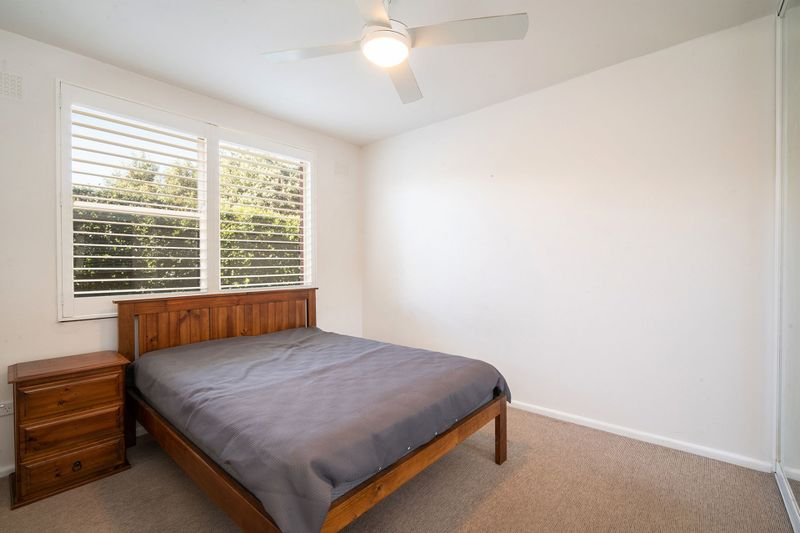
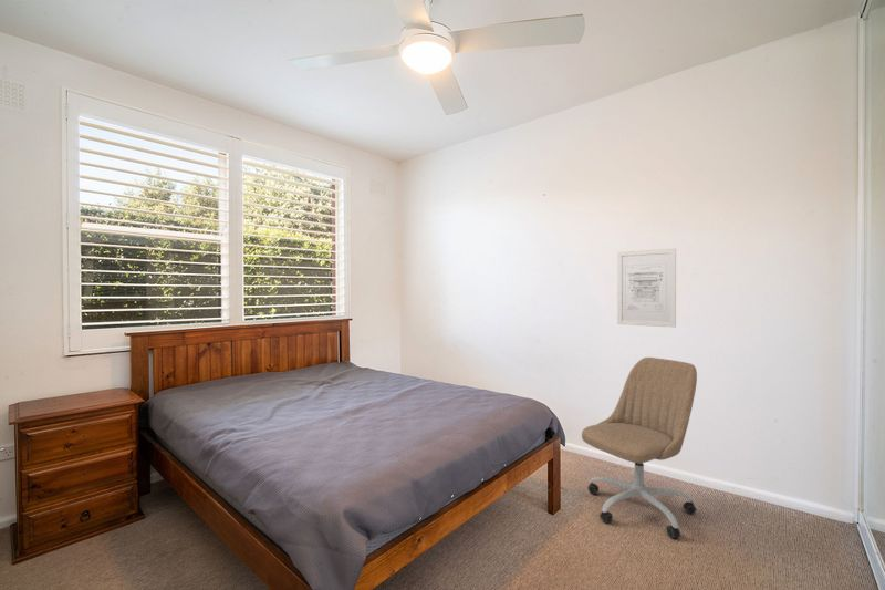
+ office chair (638, 436)
+ wall art (645, 288)
